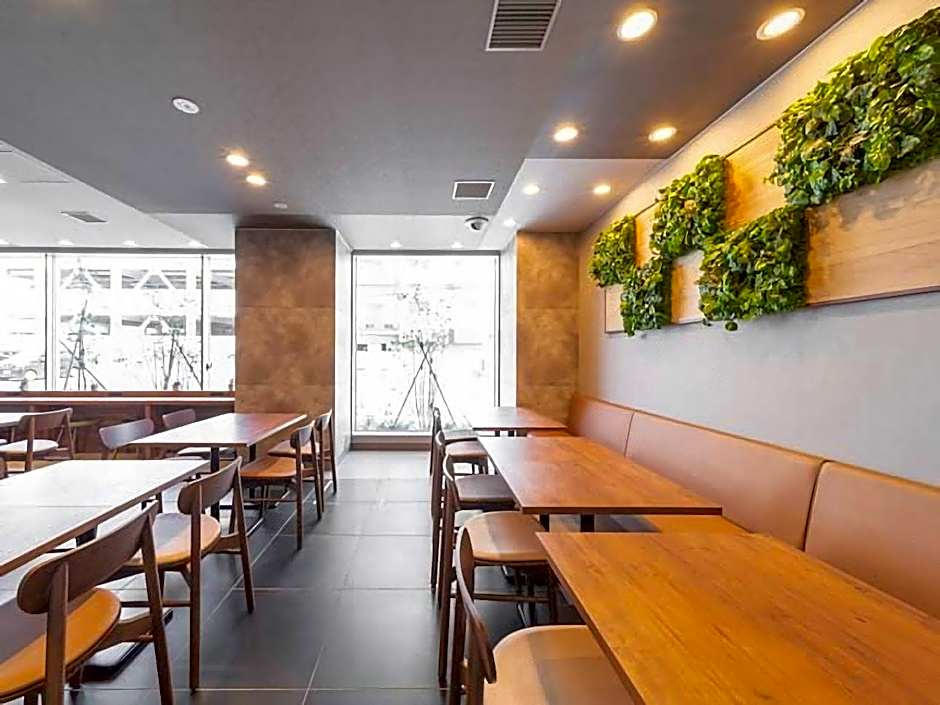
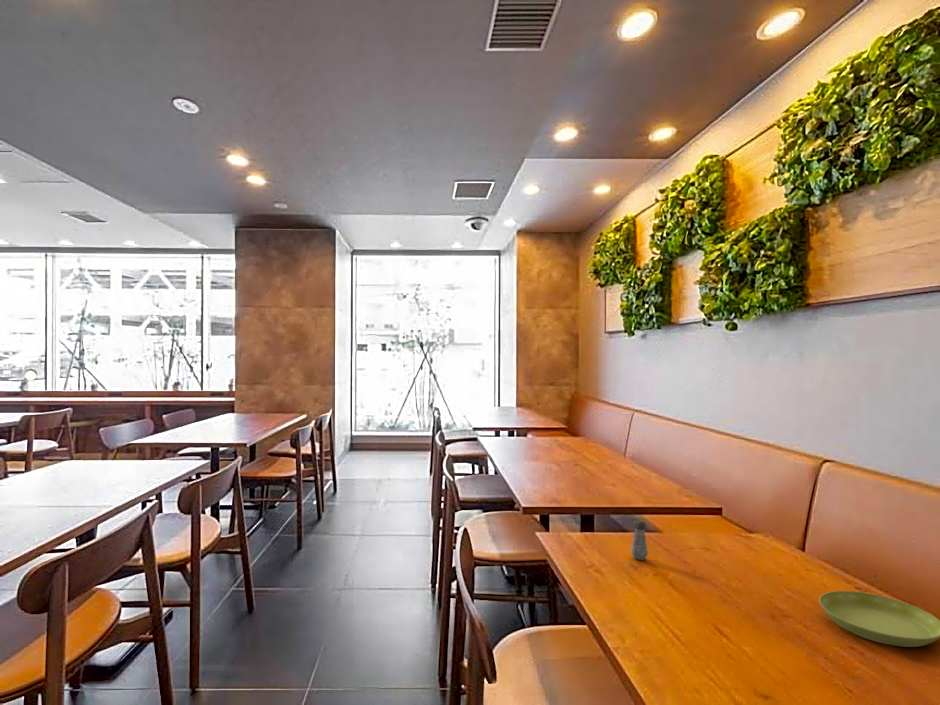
+ saucer (878, 619)
+ salt shaker (639, 539)
